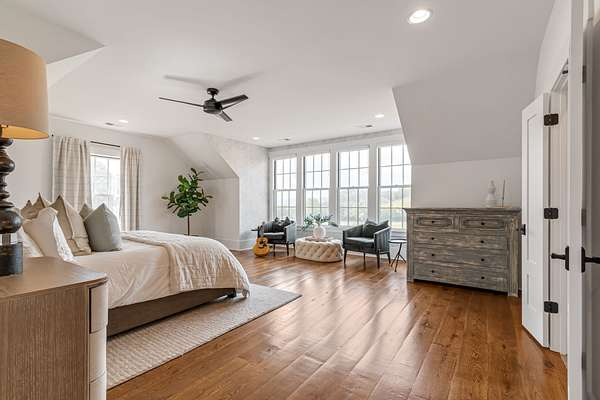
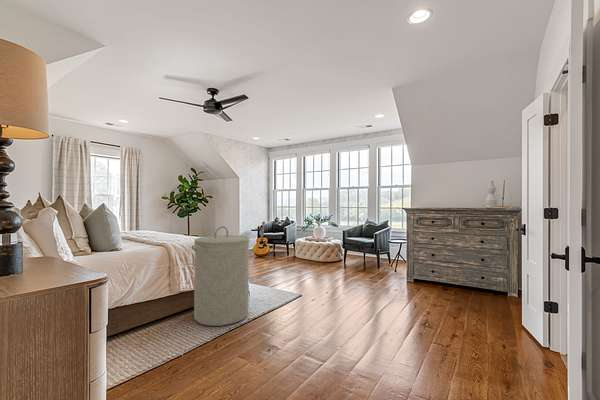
+ laundry hamper (222, 270)
